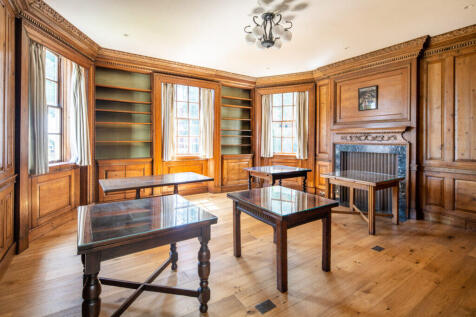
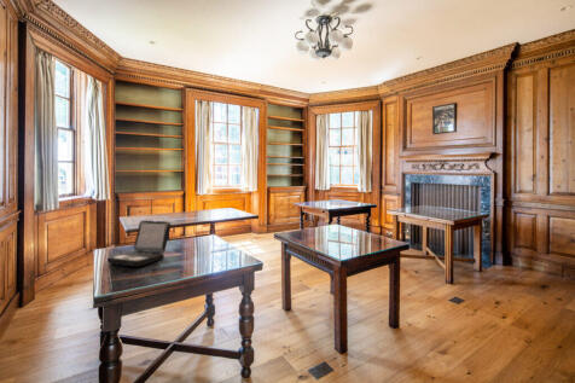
+ laptop (140, 240)
